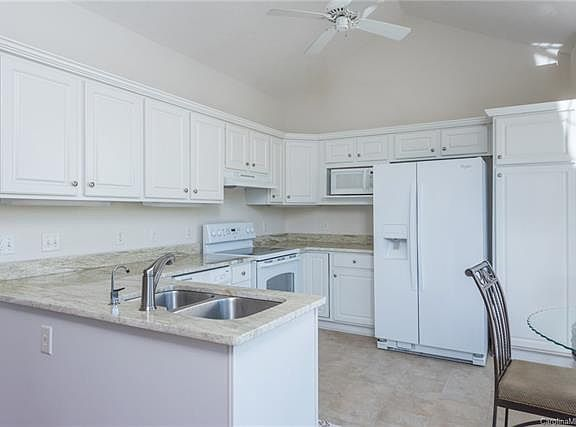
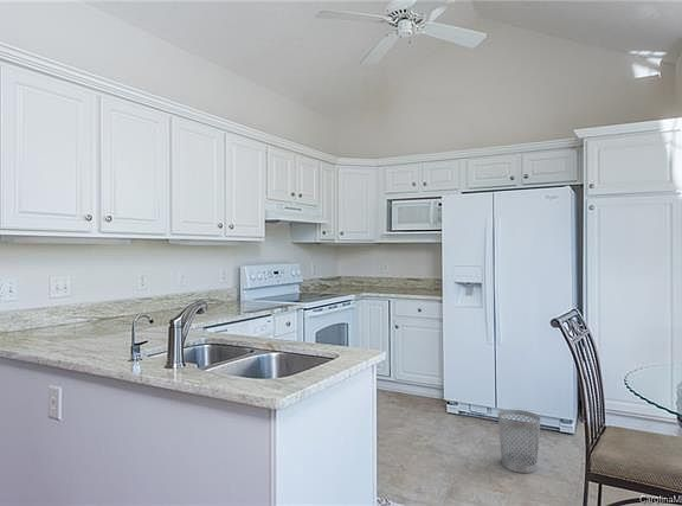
+ wastebasket (519, 440)
